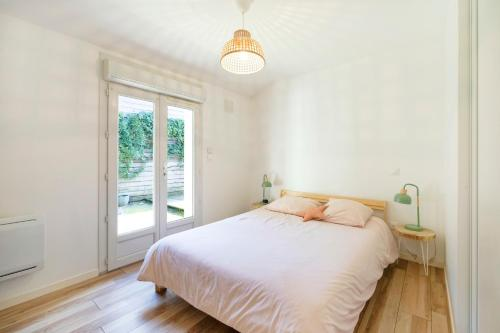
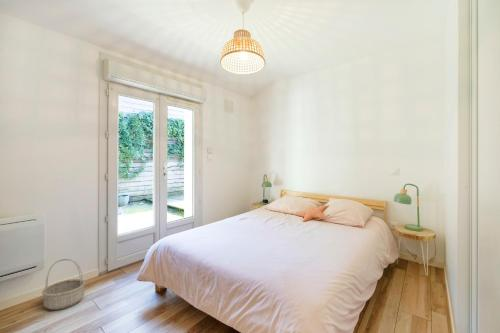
+ basket (64, 281)
